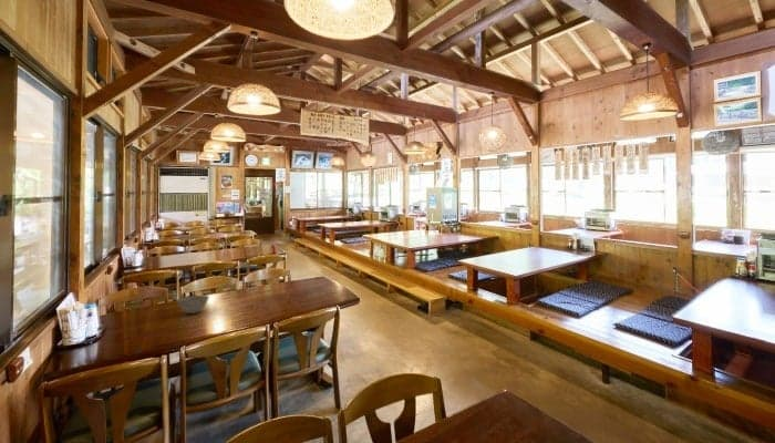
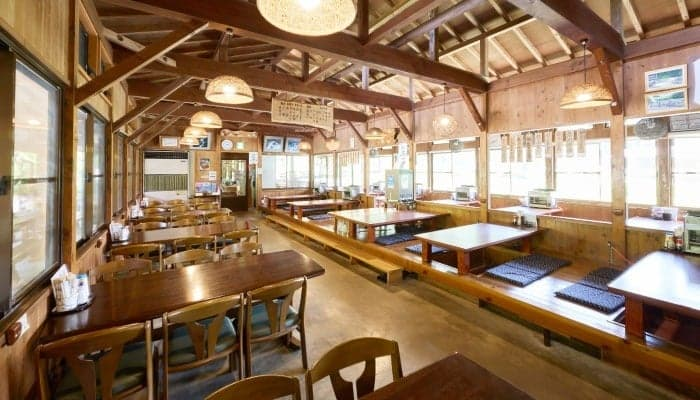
- bowl (193, 305)
